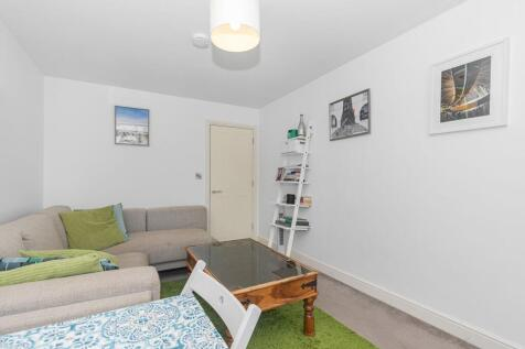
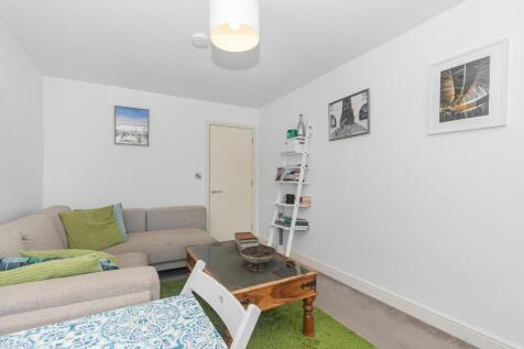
+ decorative bowl (258, 258)
+ book stack (245, 242)
